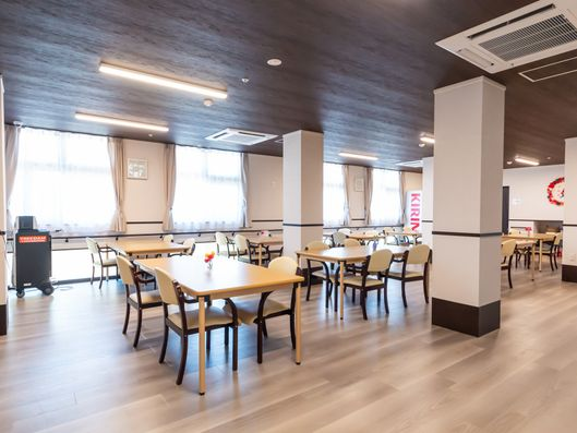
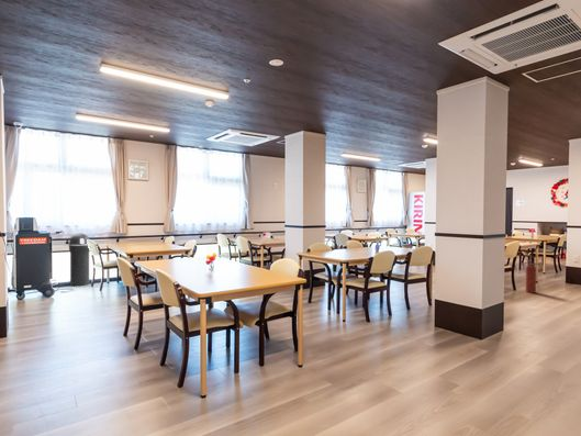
+ fire extinguisher (533, 273)
+ trash can (79, 258)
